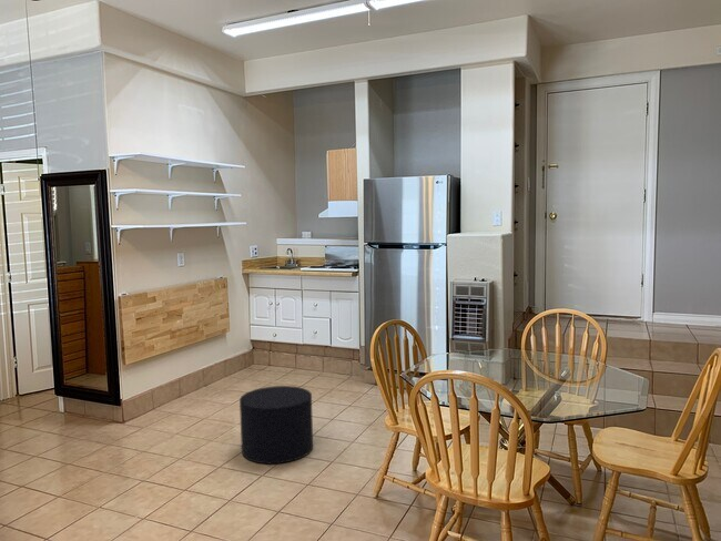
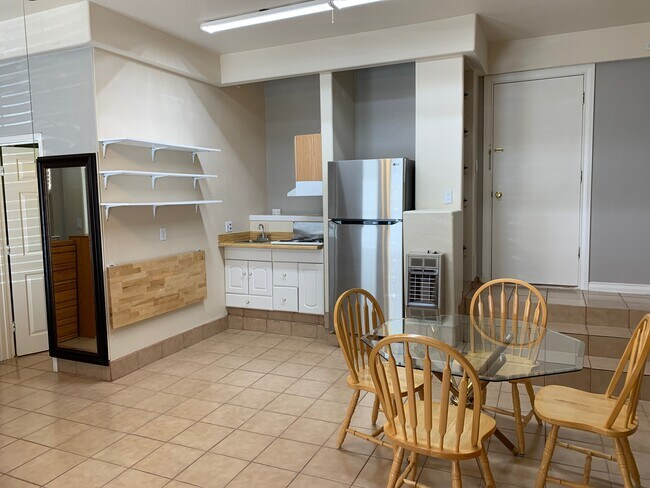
- stool (276, 422)
